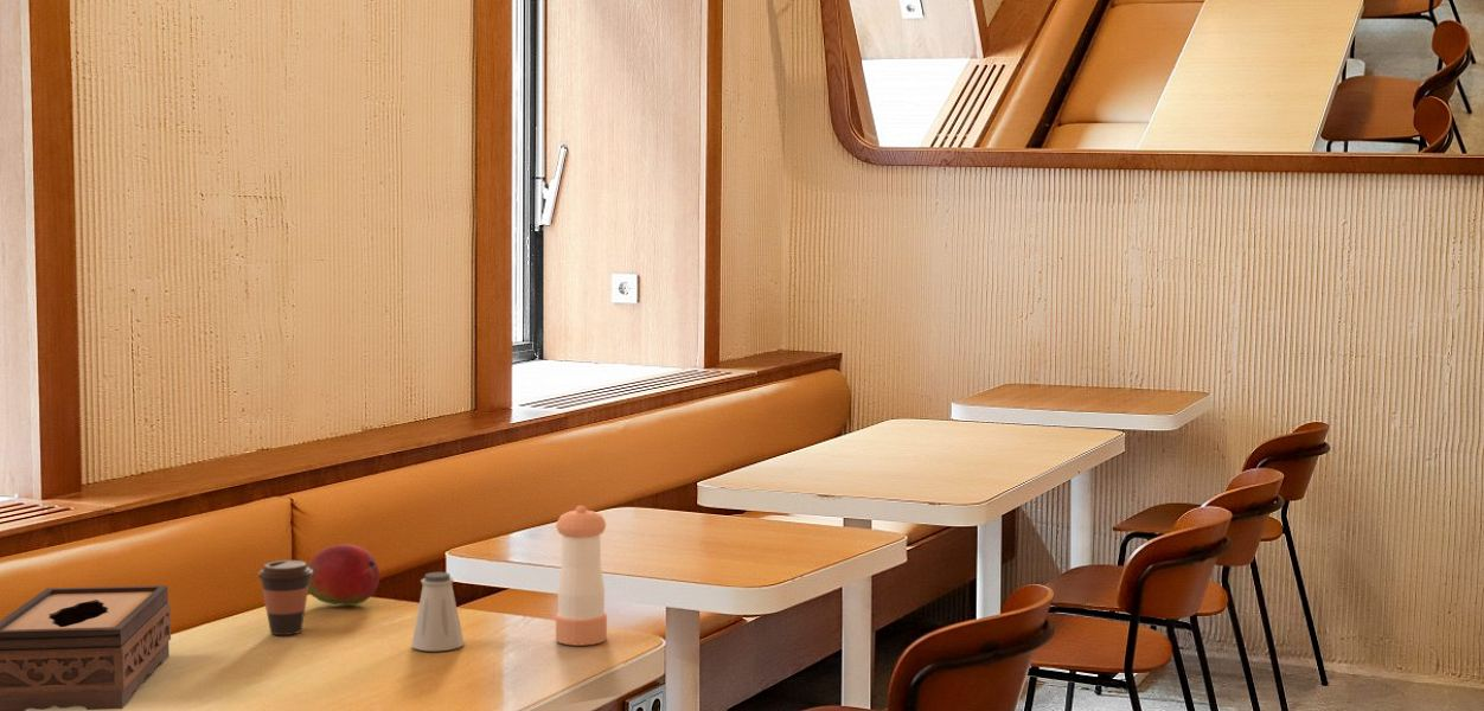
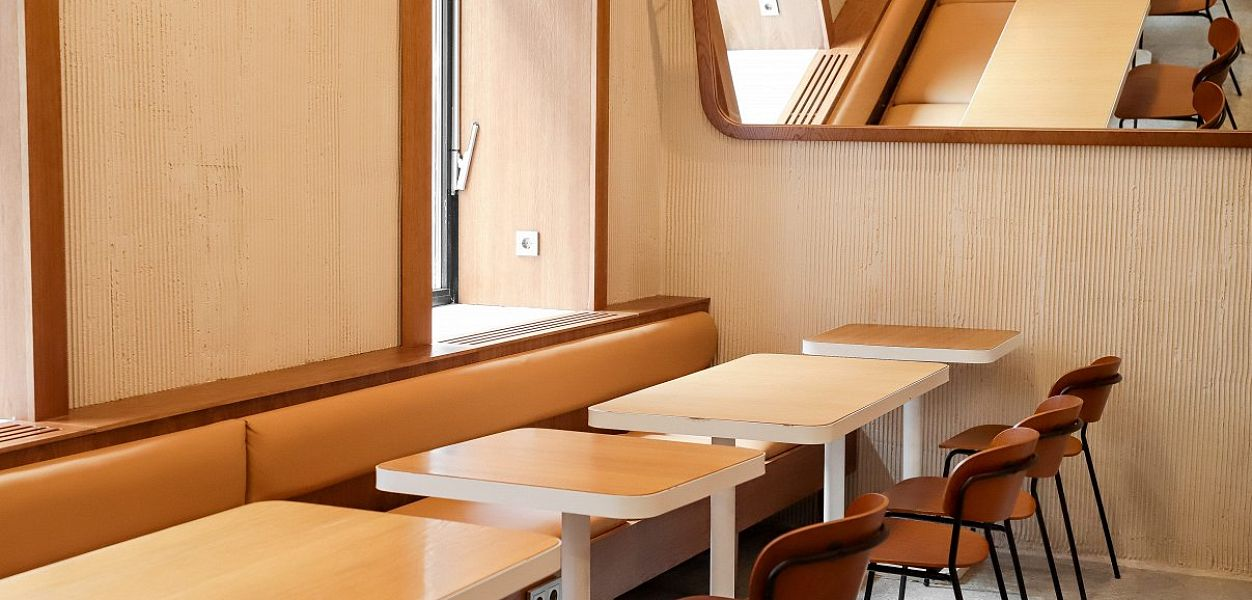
- pepper shaker (581, 572)
- saltshaker (437, 609)
- fruit (341, 574)
- coffee cup (286, 597)
- tissue box (82, 645)
